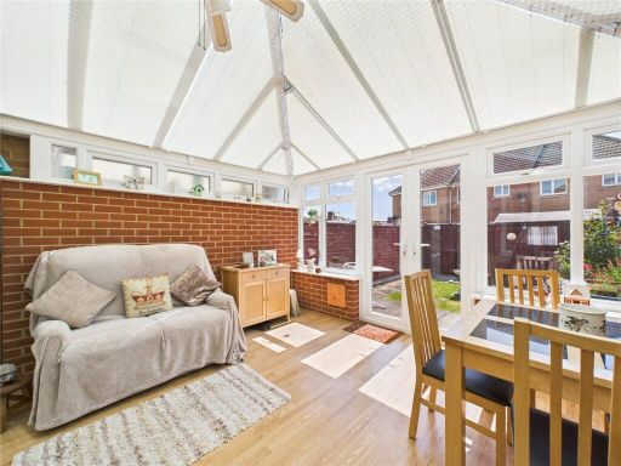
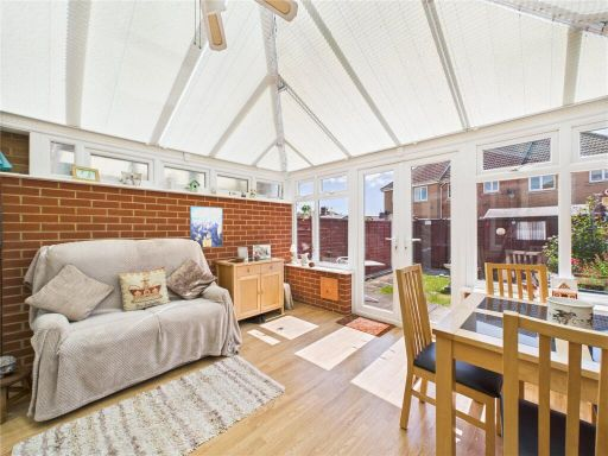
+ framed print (207, 227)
